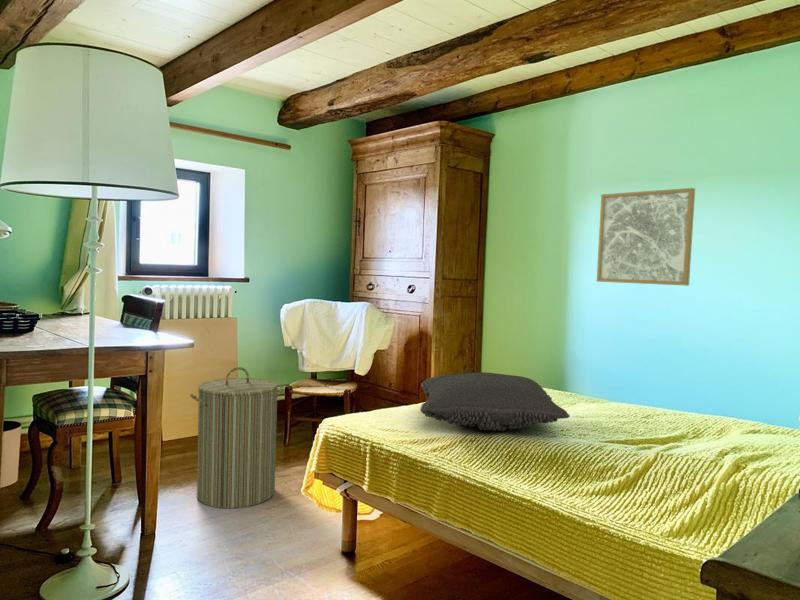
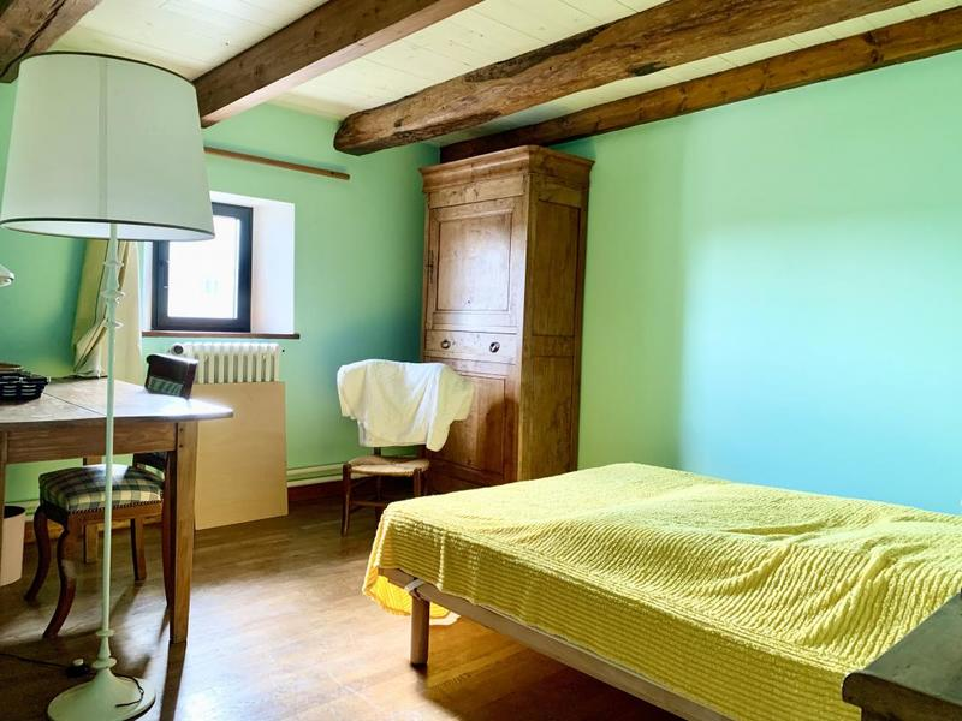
- wall art (643, 237)
- pillow (486, 399)
- laundry hamper (237, 430)
